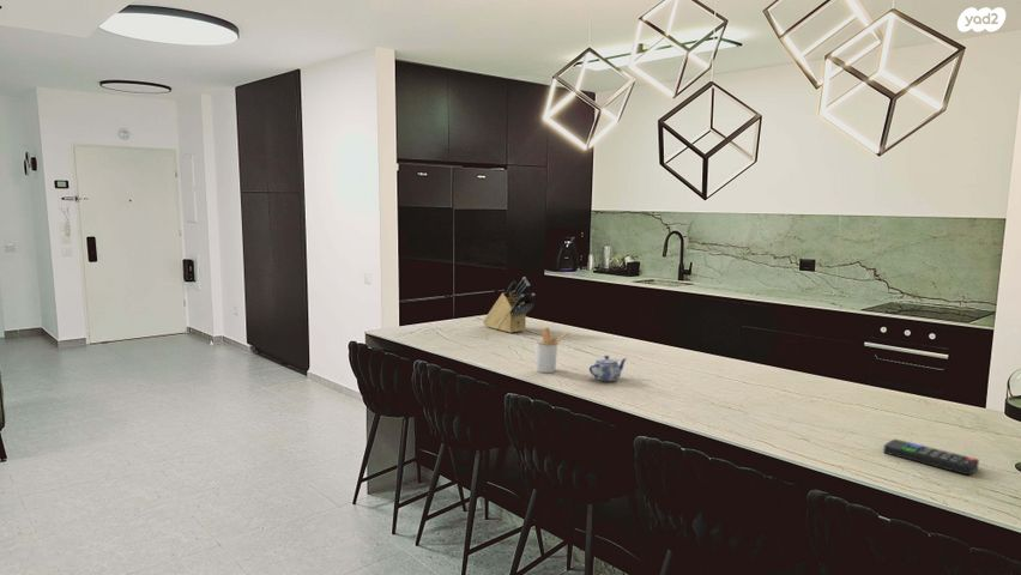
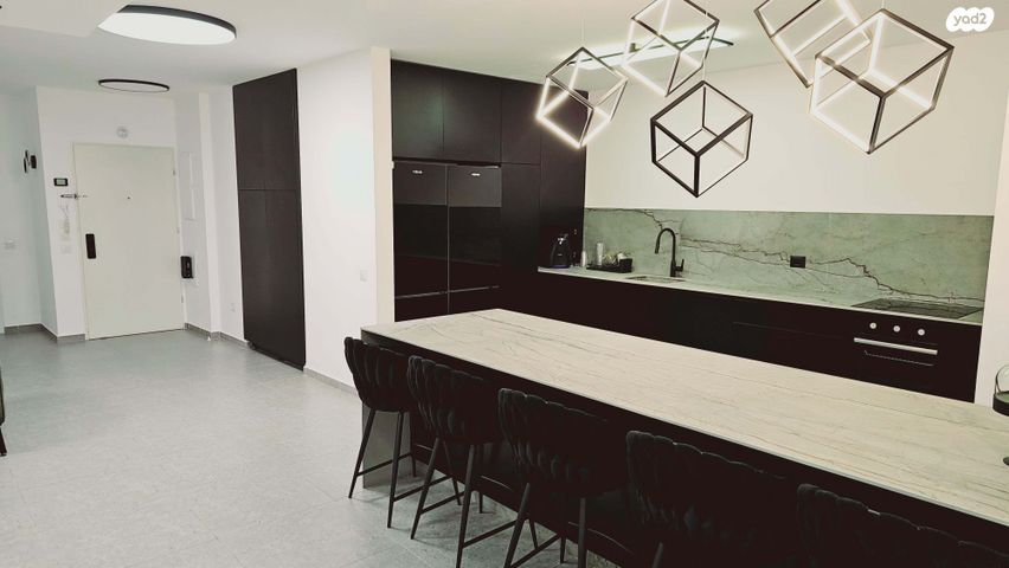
- remote control (929, 455)
- teapot (608, 367)
- knife block (508, 302)
- utensil holder (551, 350)
